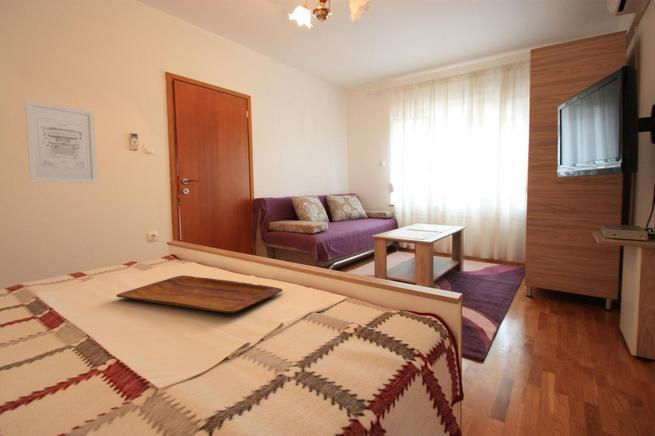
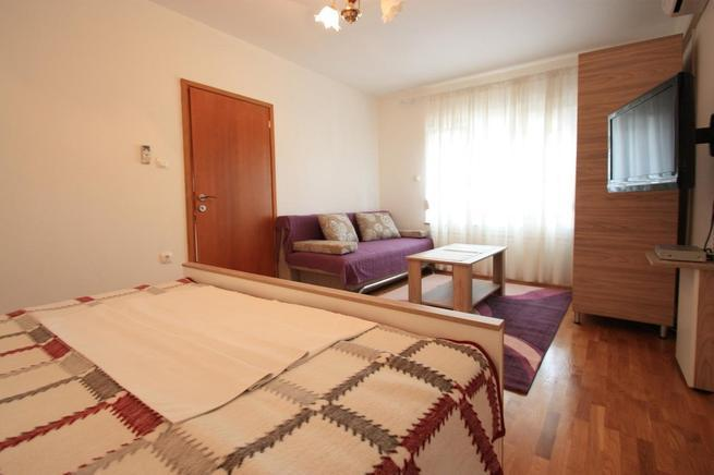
- tray (201, 293)
- wall art (63, 144)
